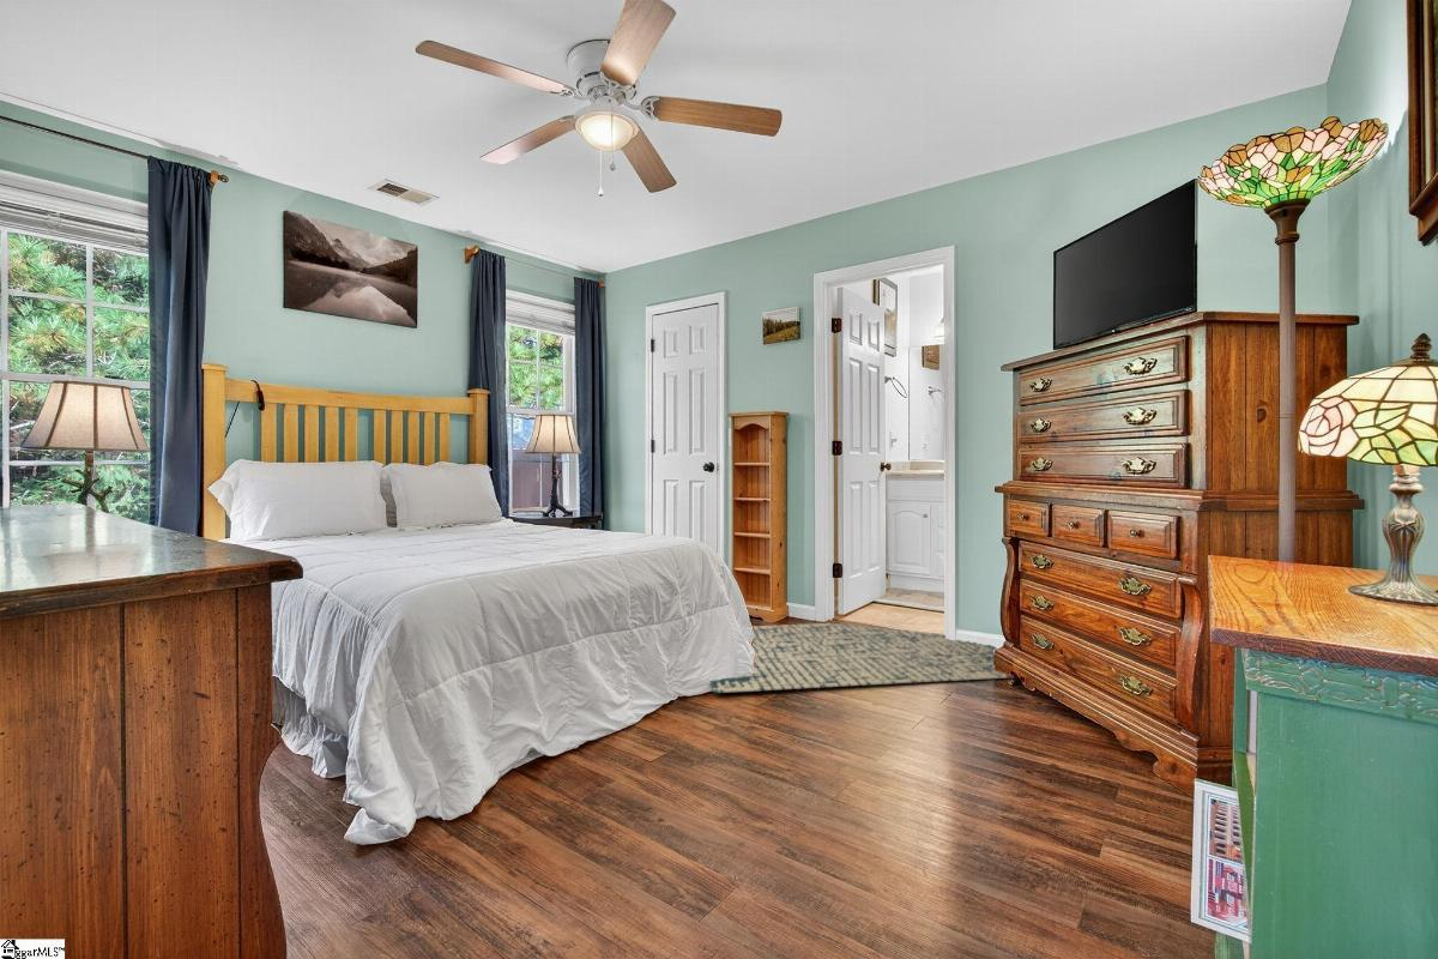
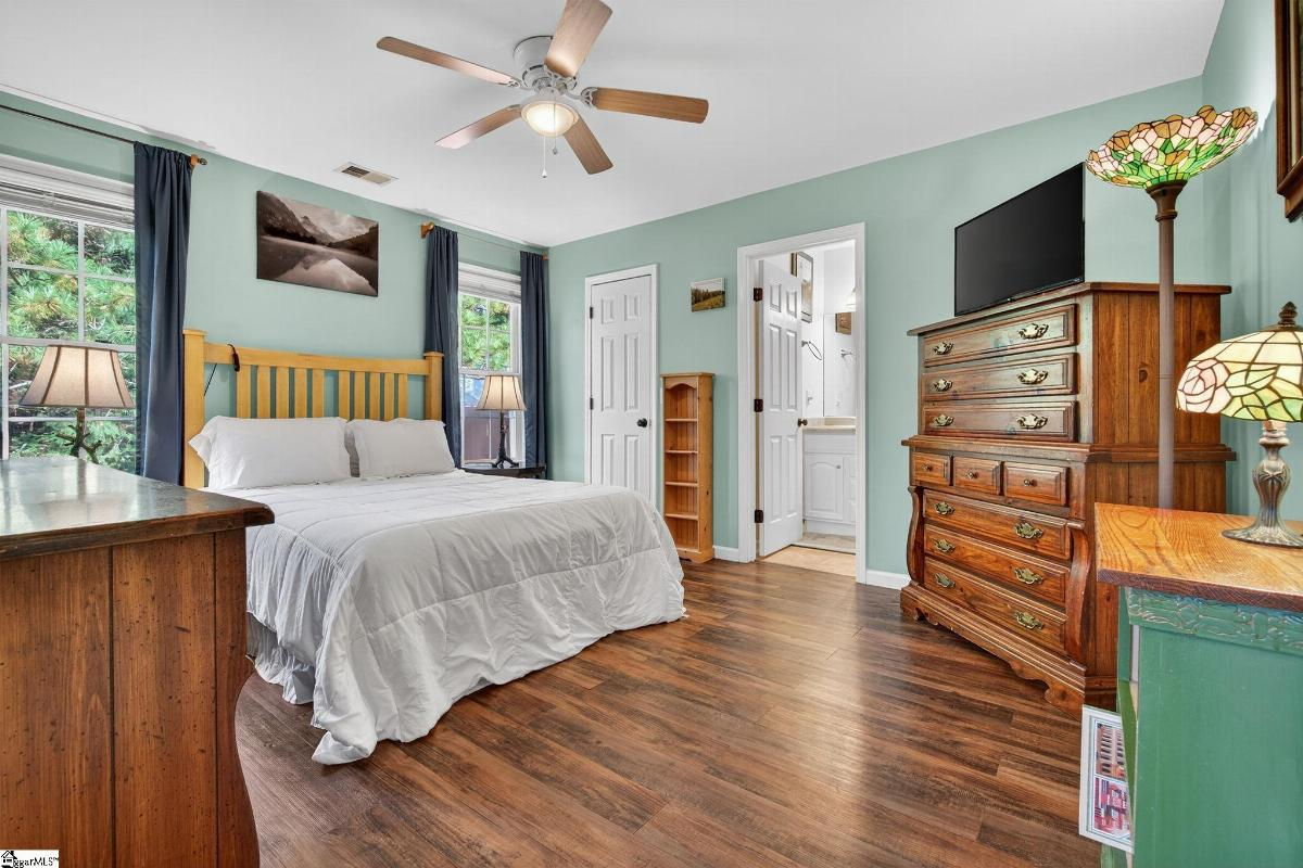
- rug (860, 647)
